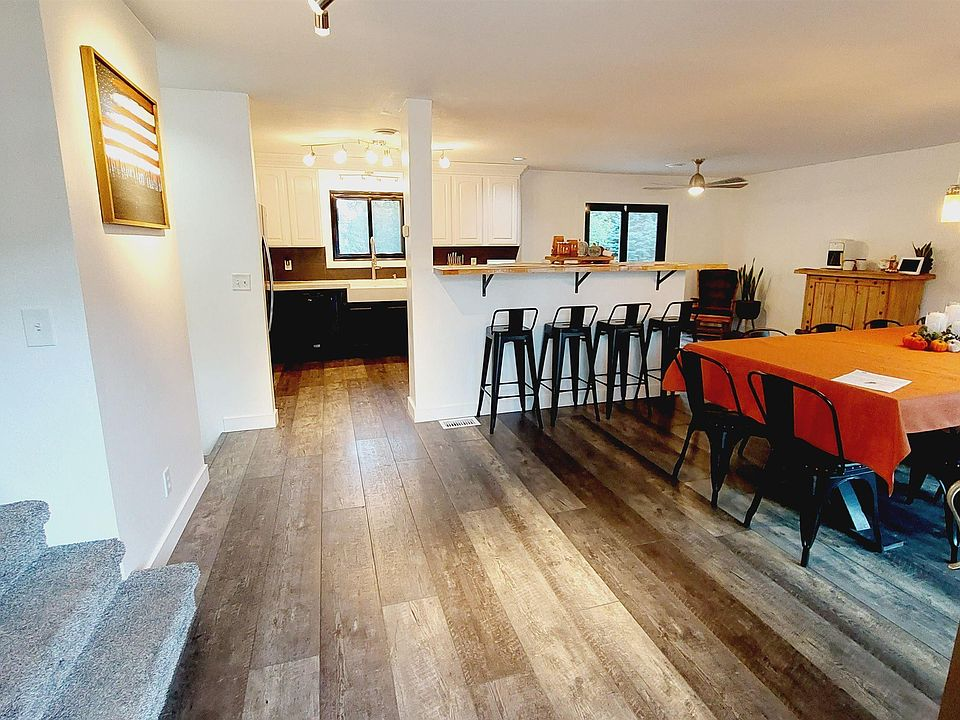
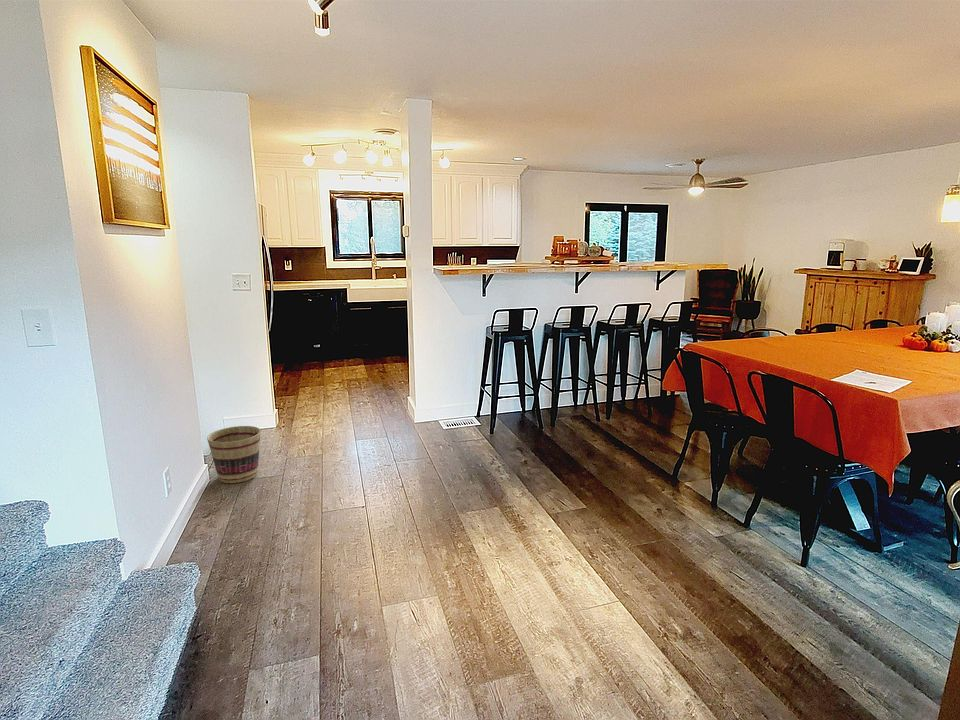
+ basket (236, 454)
